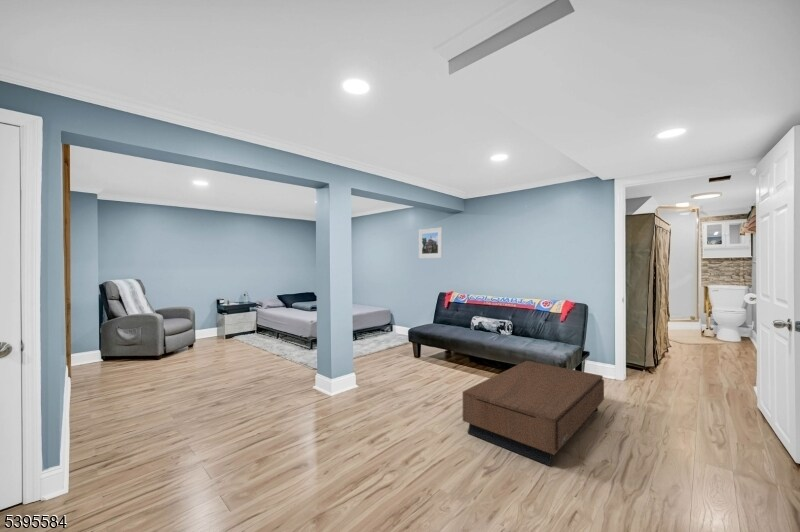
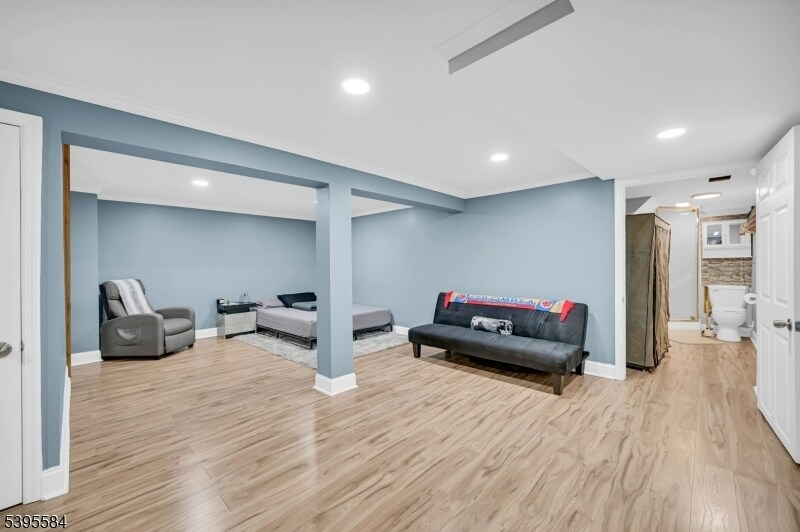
- coffee table (538, 402)
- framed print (430, 243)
